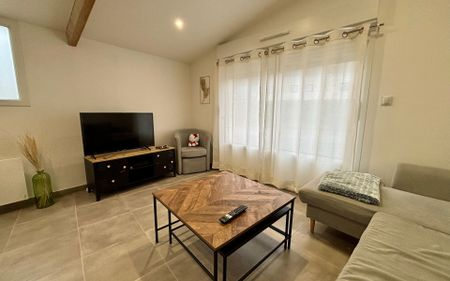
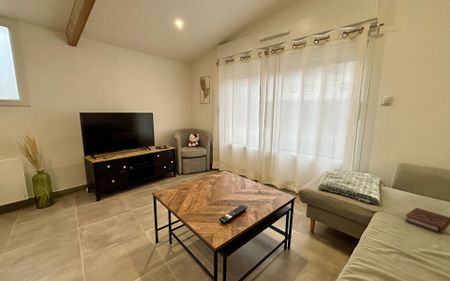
+ book (427, 219)
